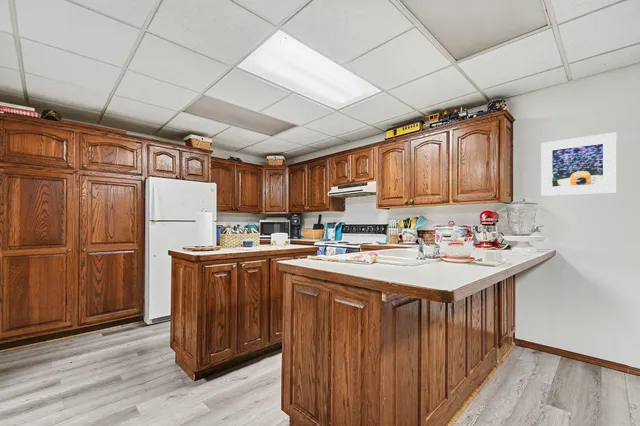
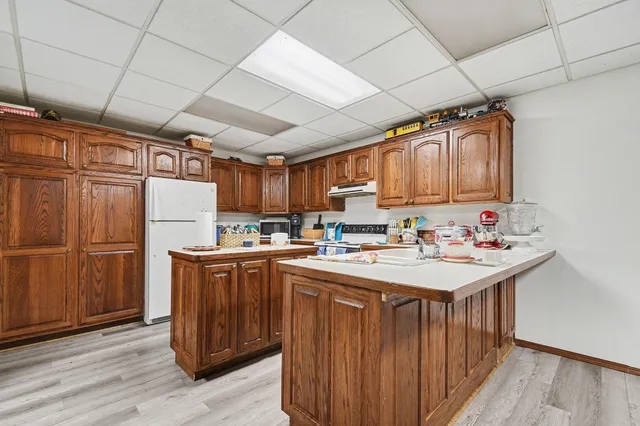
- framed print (576, 166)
